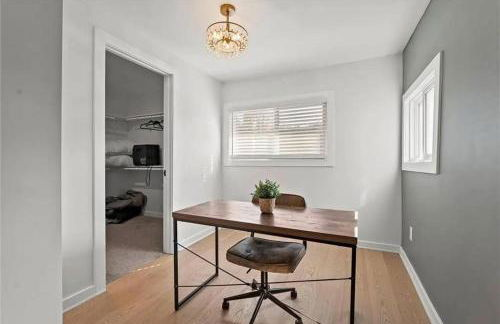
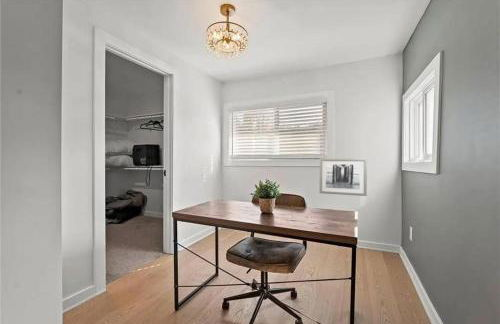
+ wall art (342, 176)
